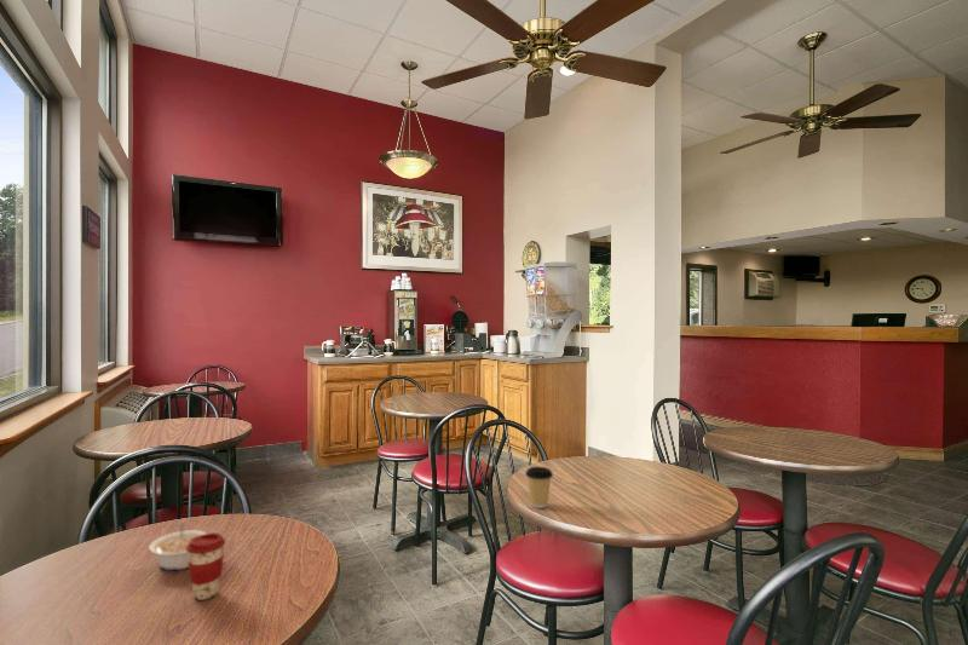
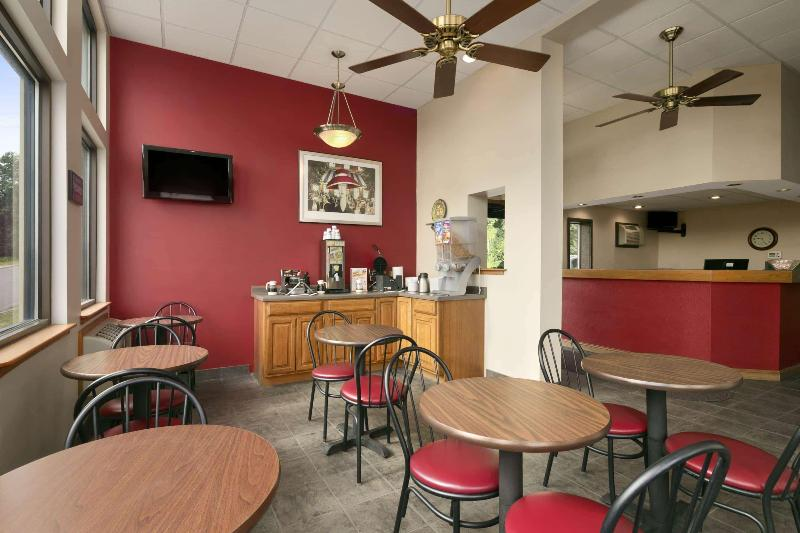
- coffee cup (206, 566)
- coffee cup (538, 486)
- legume (179, 548)
